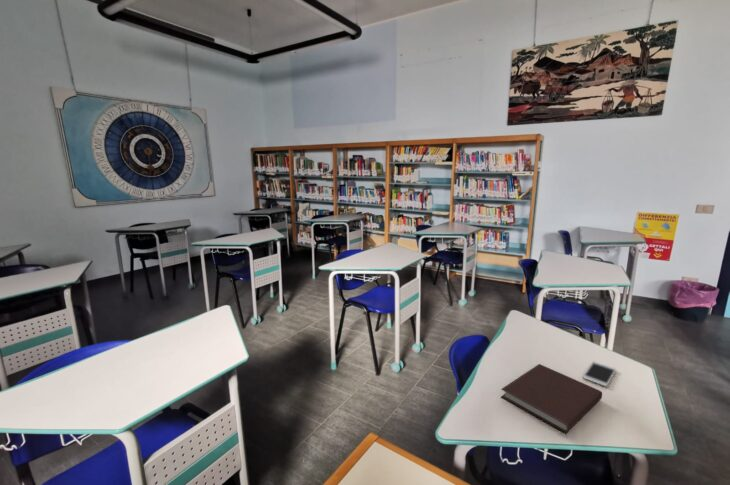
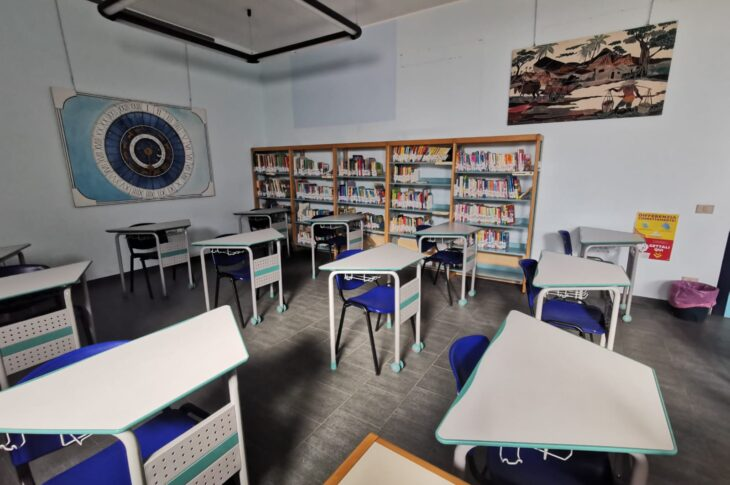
- smartphone (599, 373)
- notebook (551, 394)
